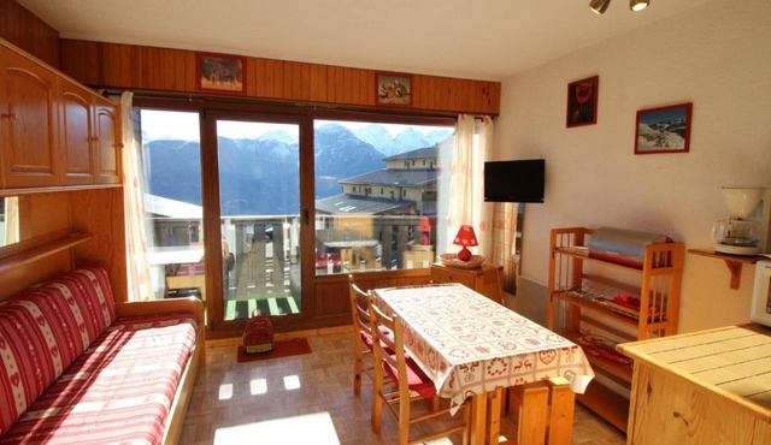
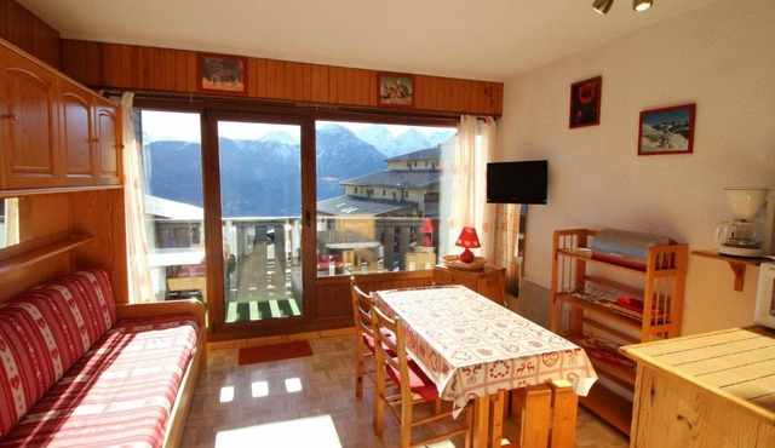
- backpack (258, 330)
